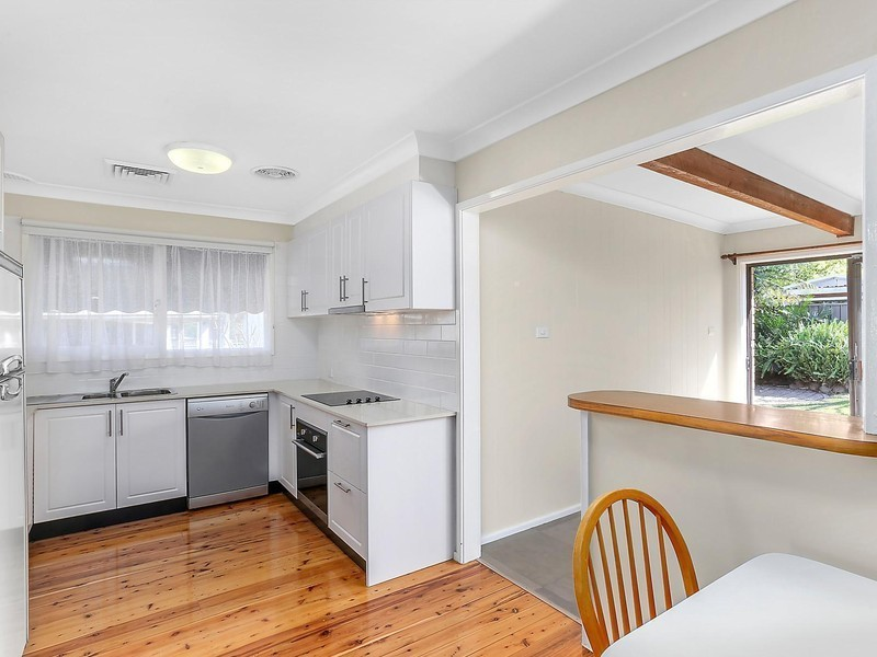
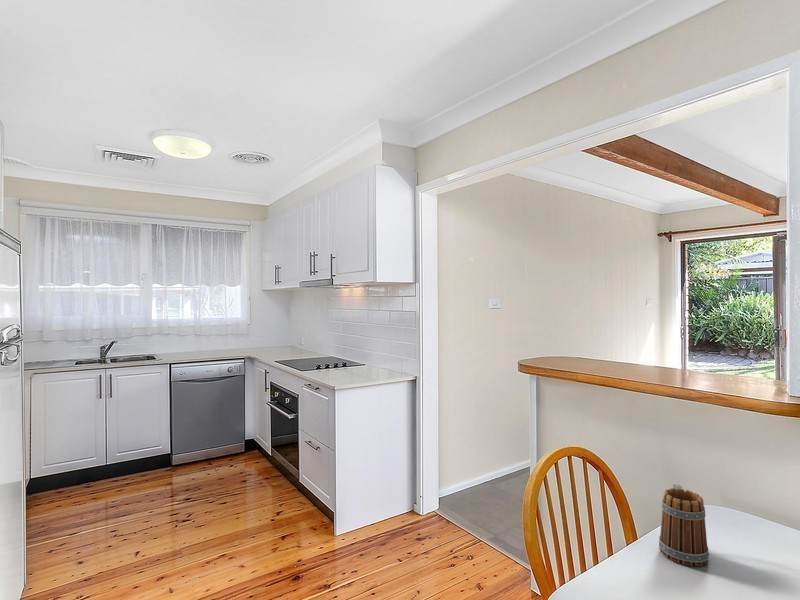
+ mug (681, 520)
